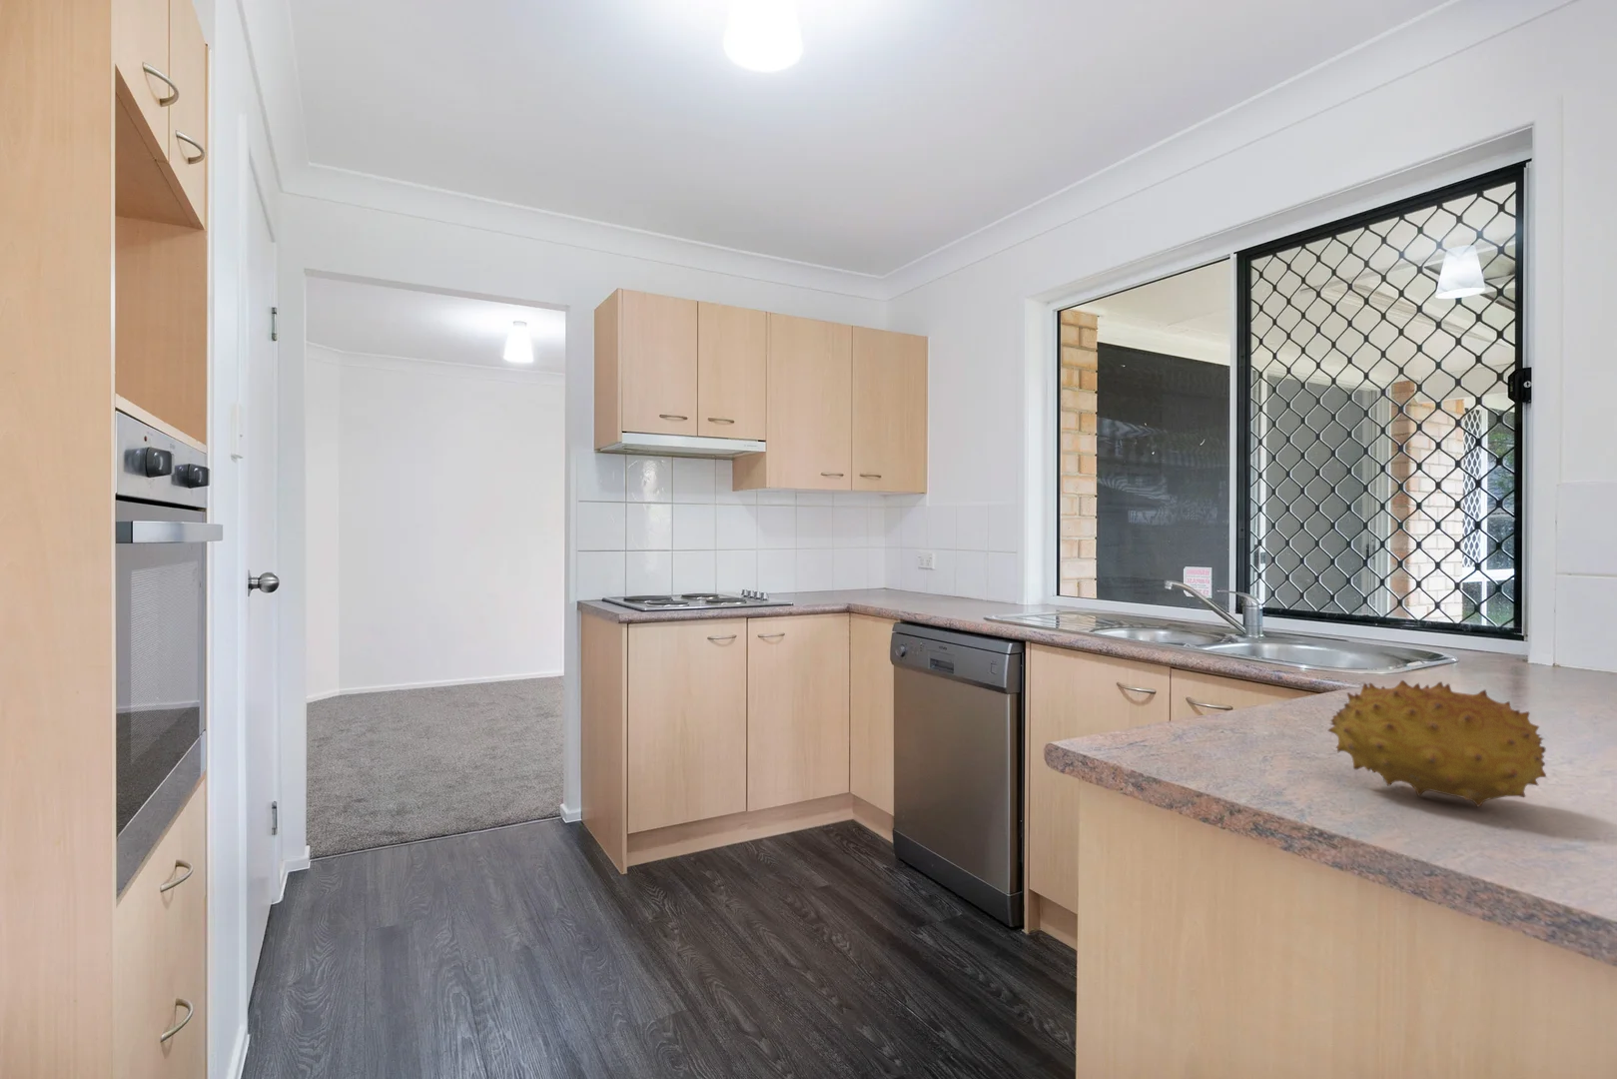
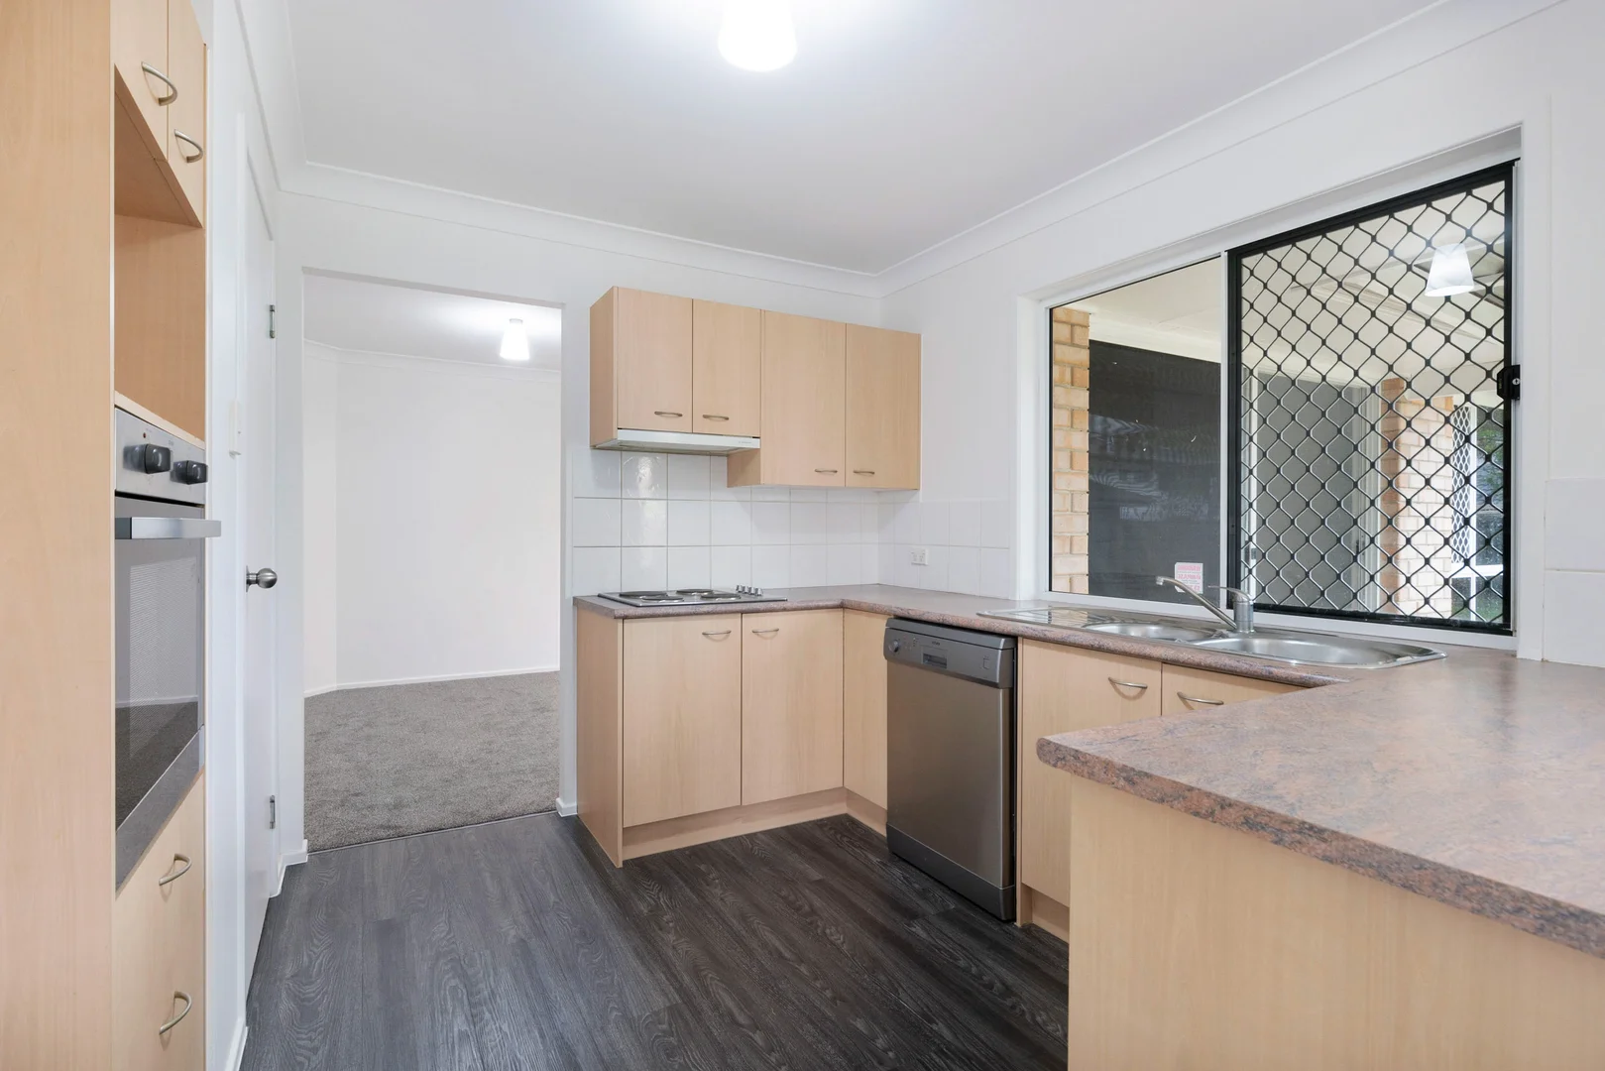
- fruit (1430, 737)
